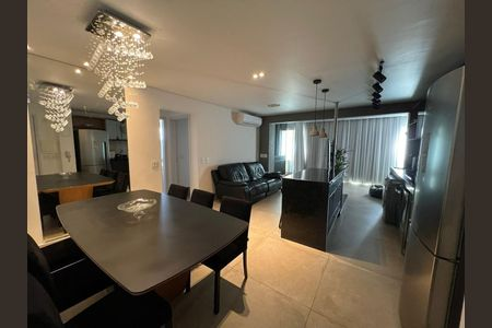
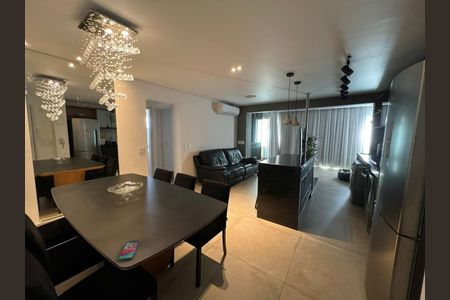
+ smartphone (129, 249)
